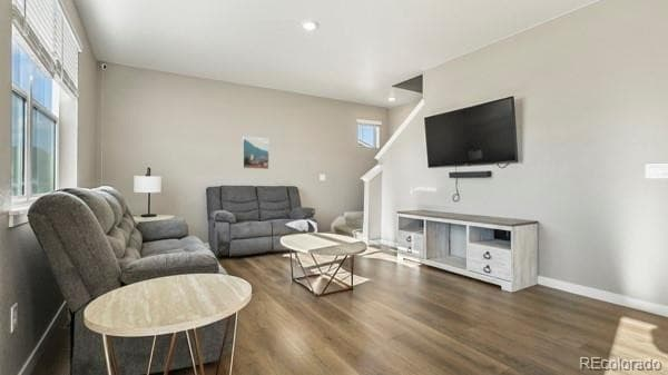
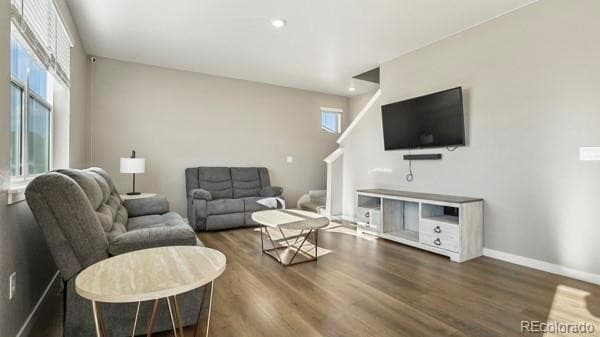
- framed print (255, 152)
